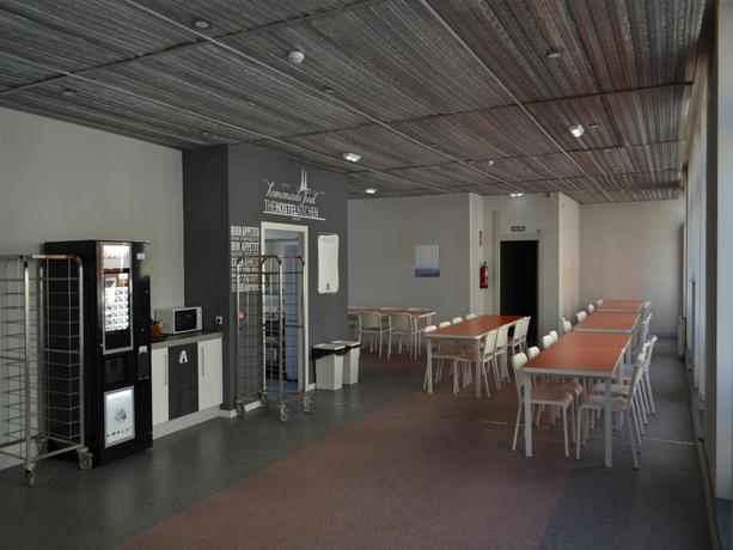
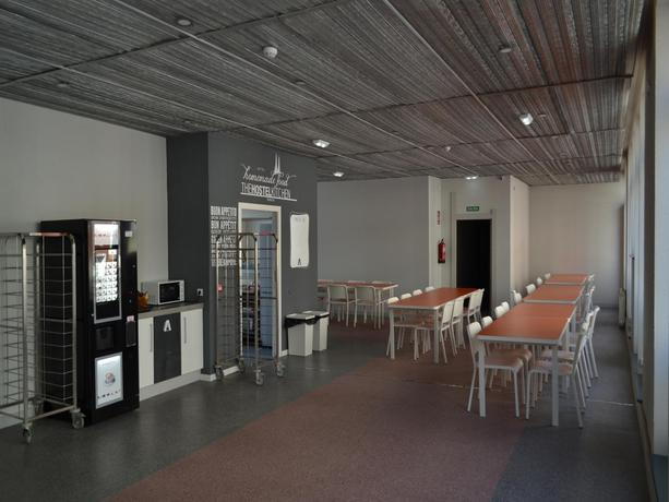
- wall art (427, 261)
